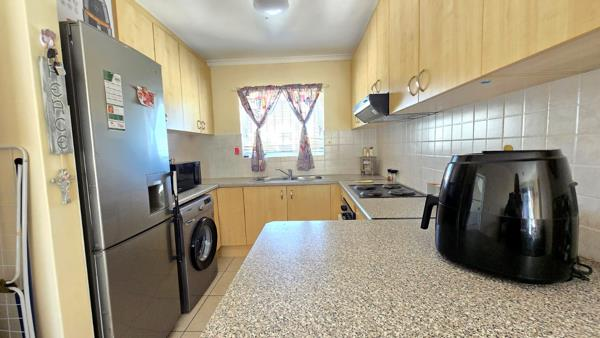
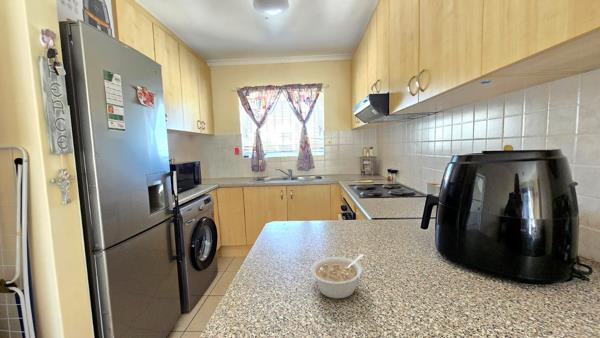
+ legume (337, 275)
